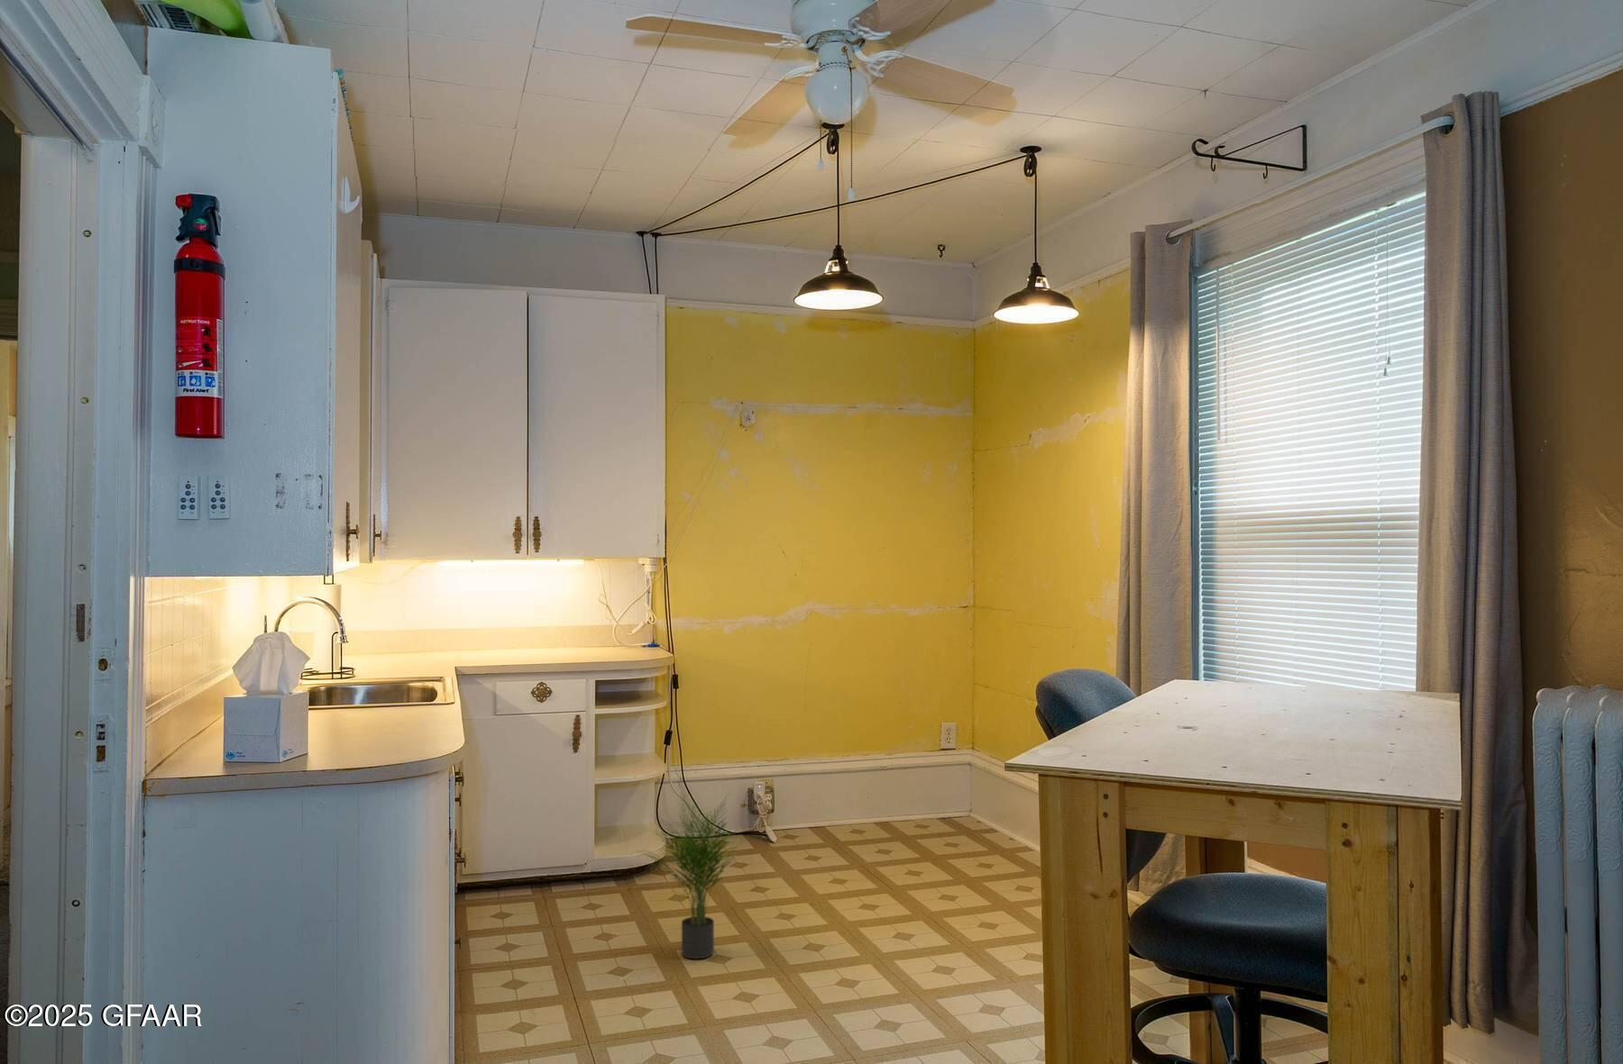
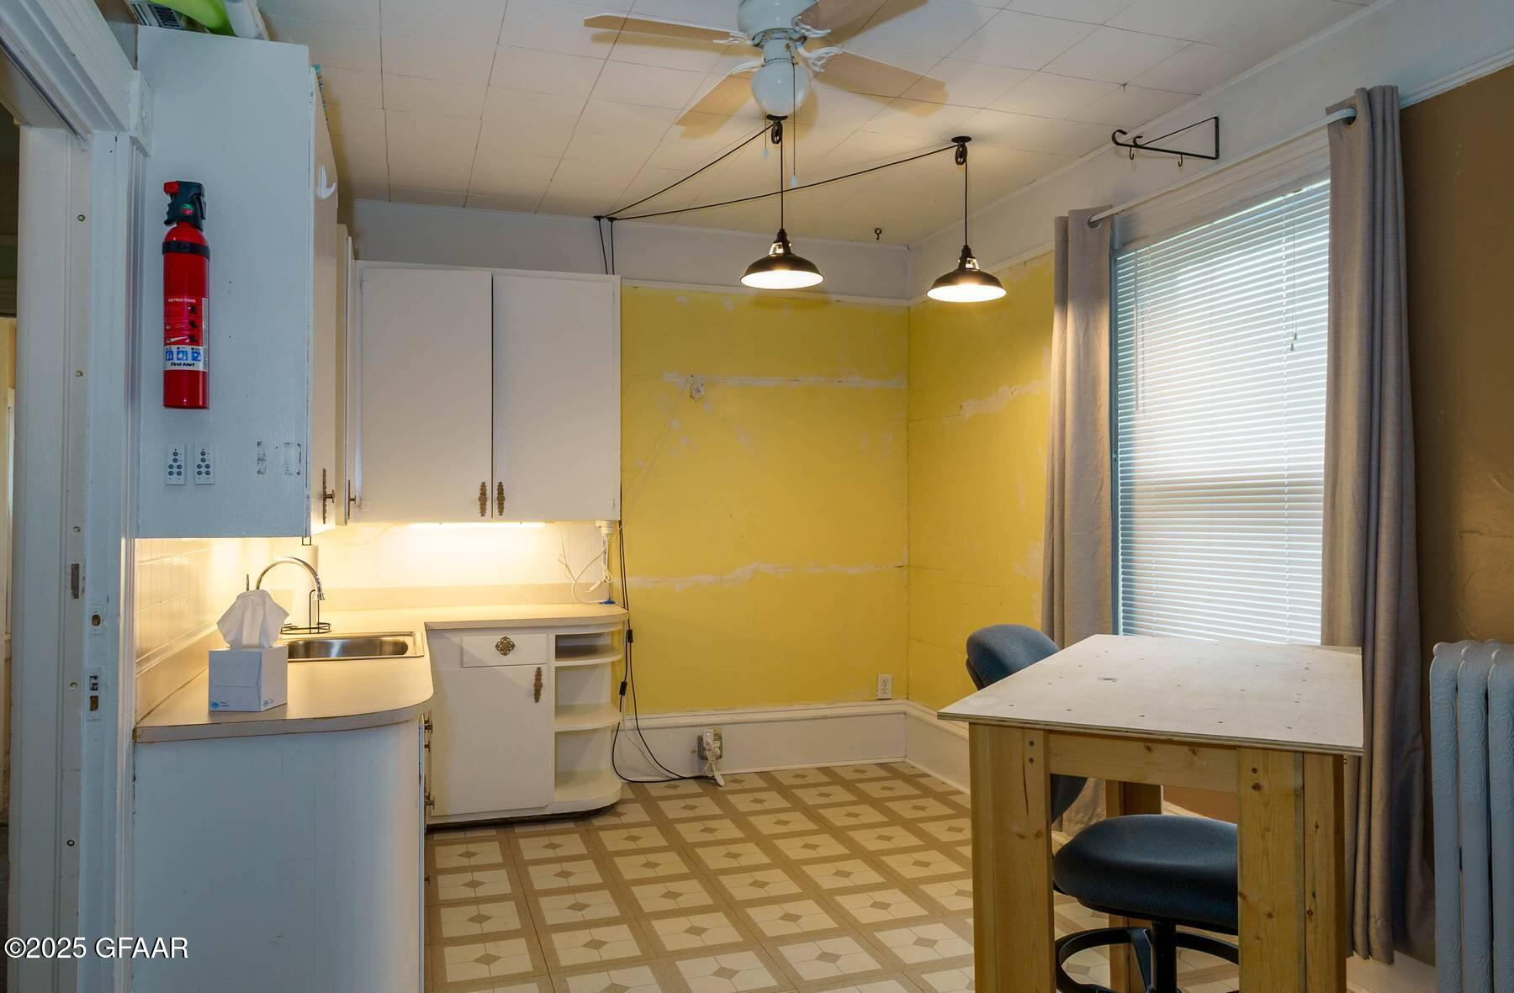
- potted plant (689, 872)
